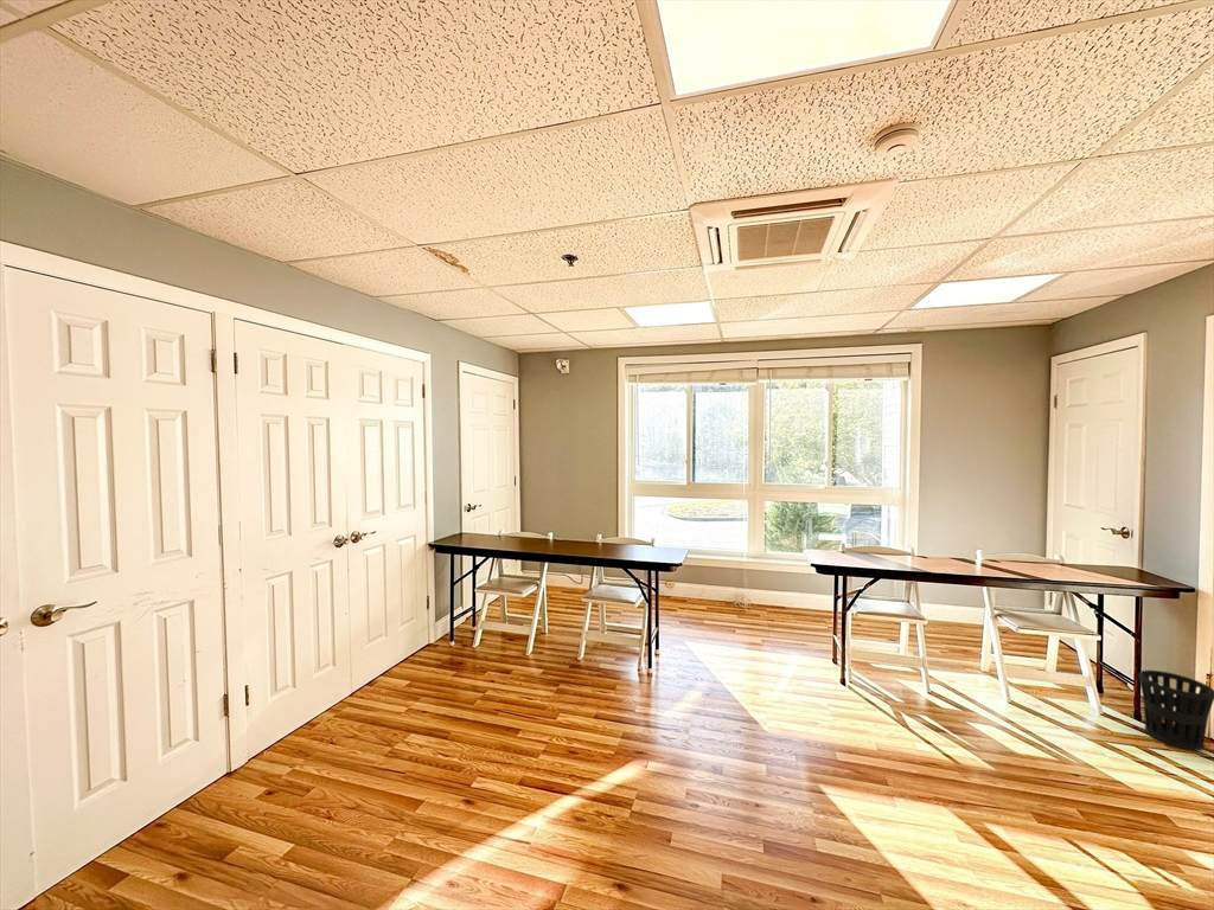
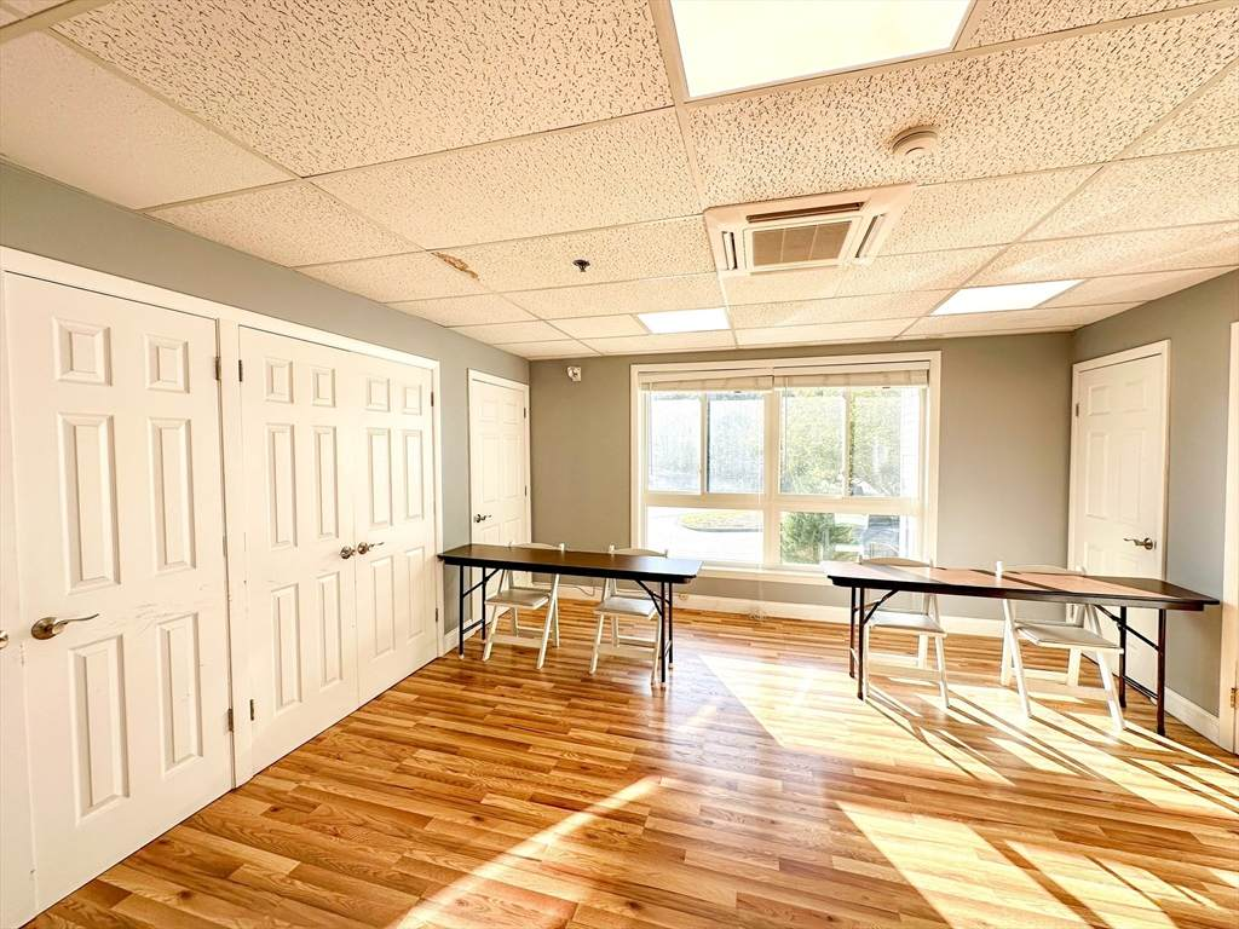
- wastebasket (1175, 710)
